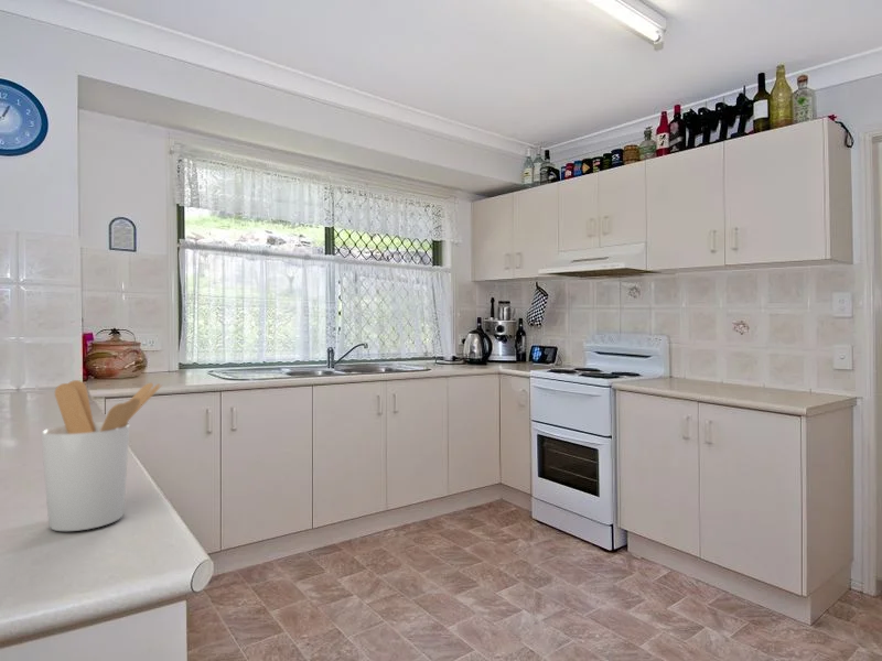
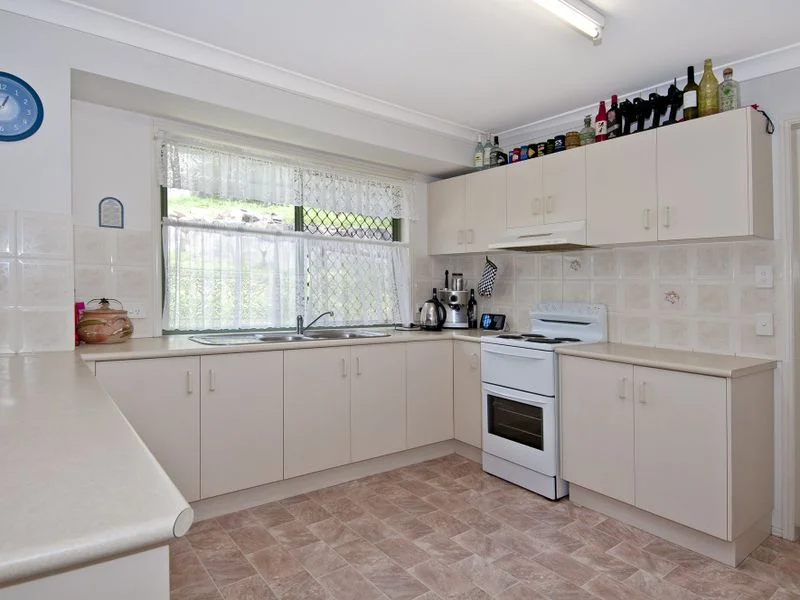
- utensil holder (108, 447)
